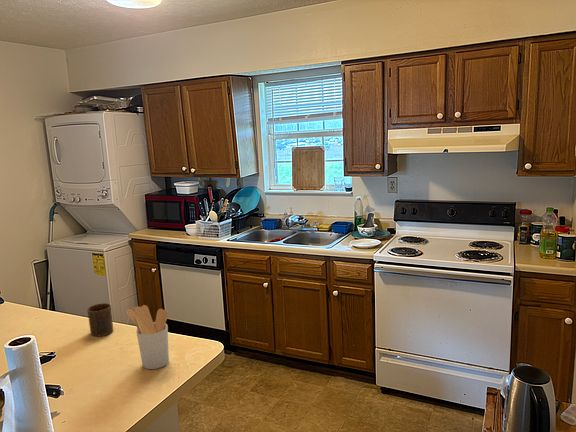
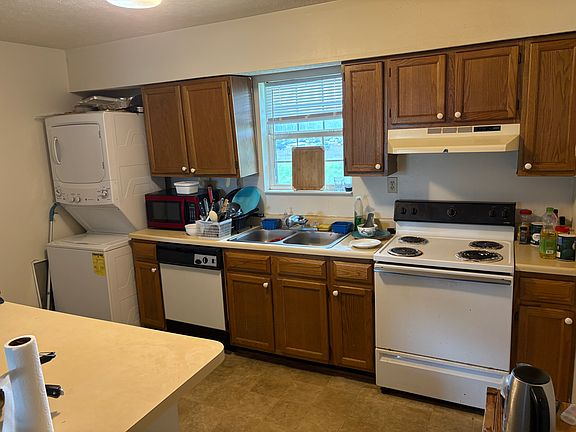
- cup (100, 319)
- utensil holder (148, 335)
